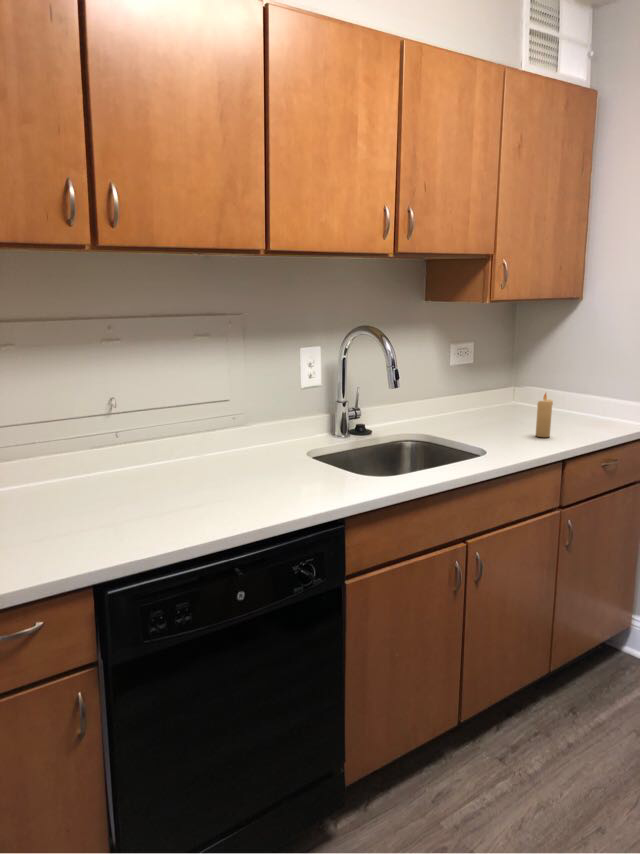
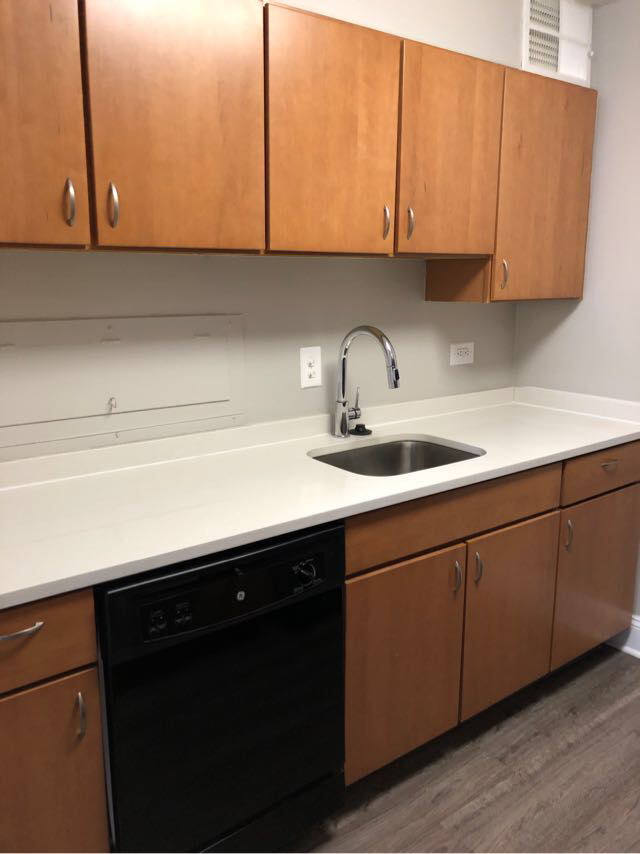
- candle (544, 414)
